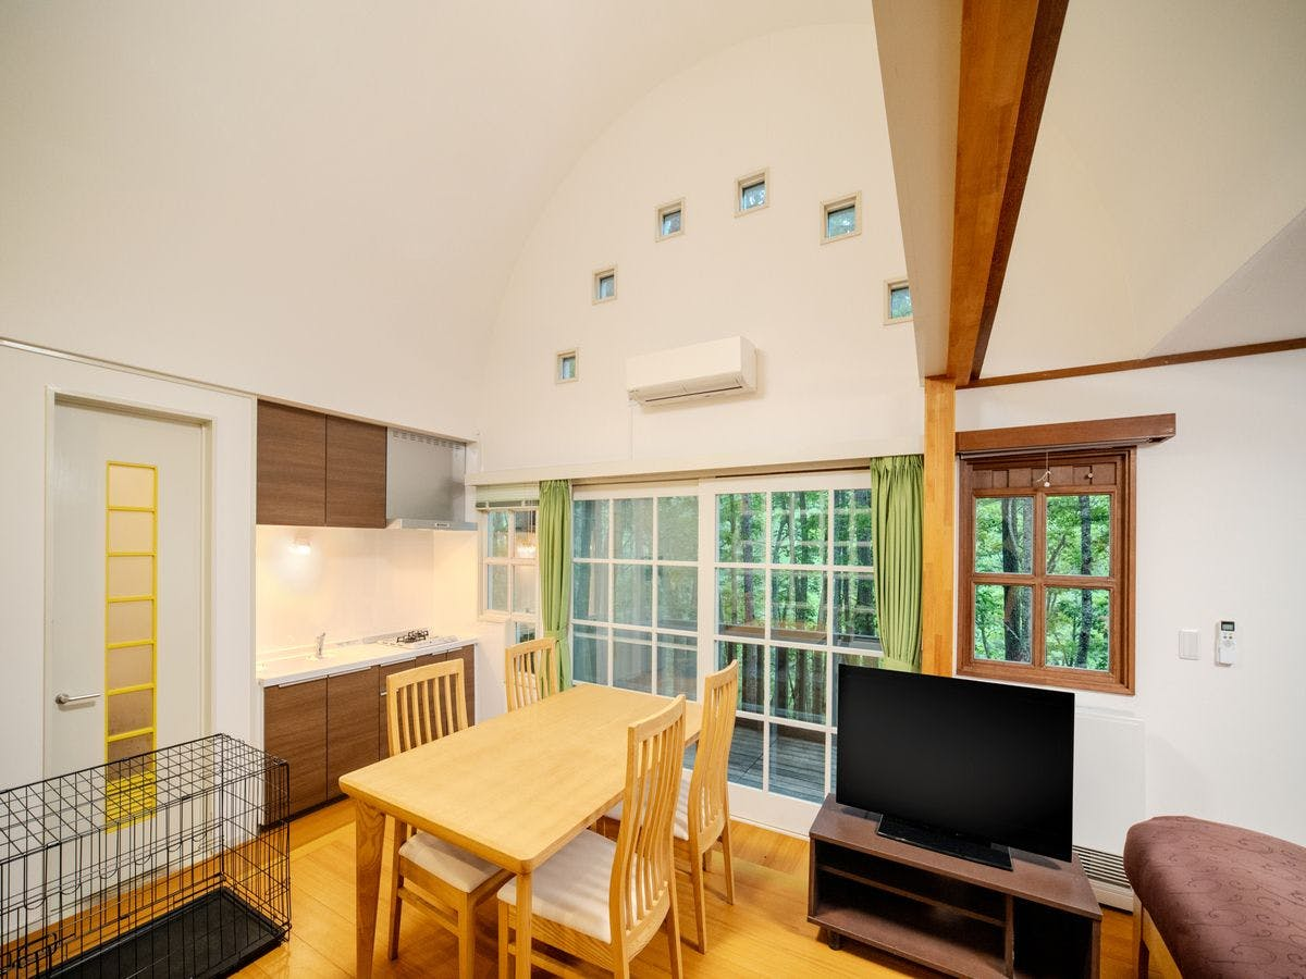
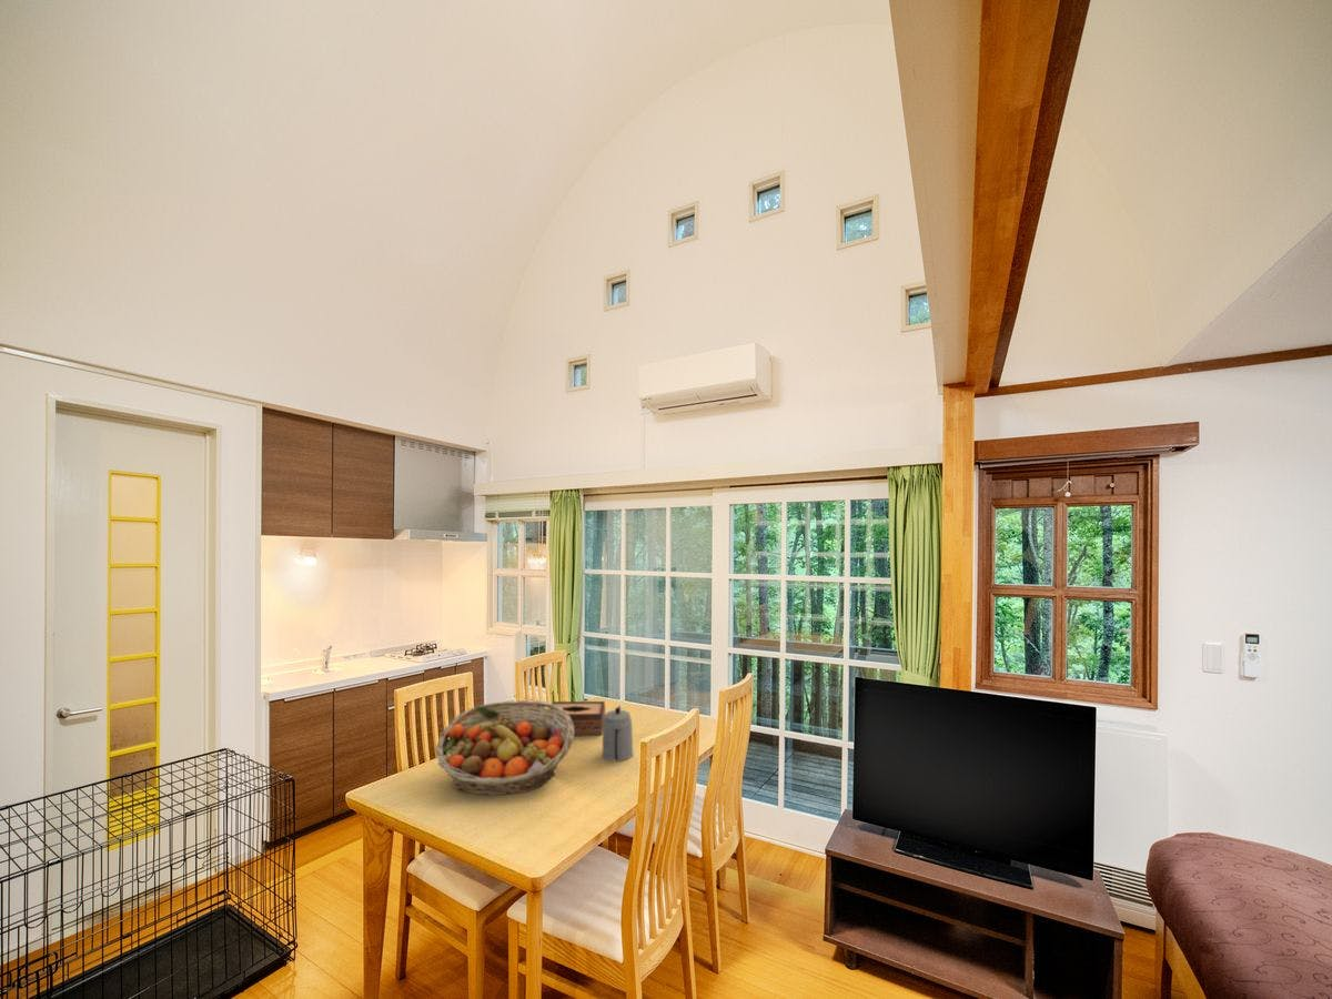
+ fruit basket (506, 747)
+ tissue box (576, 718)
+ teapot (617, 730)
